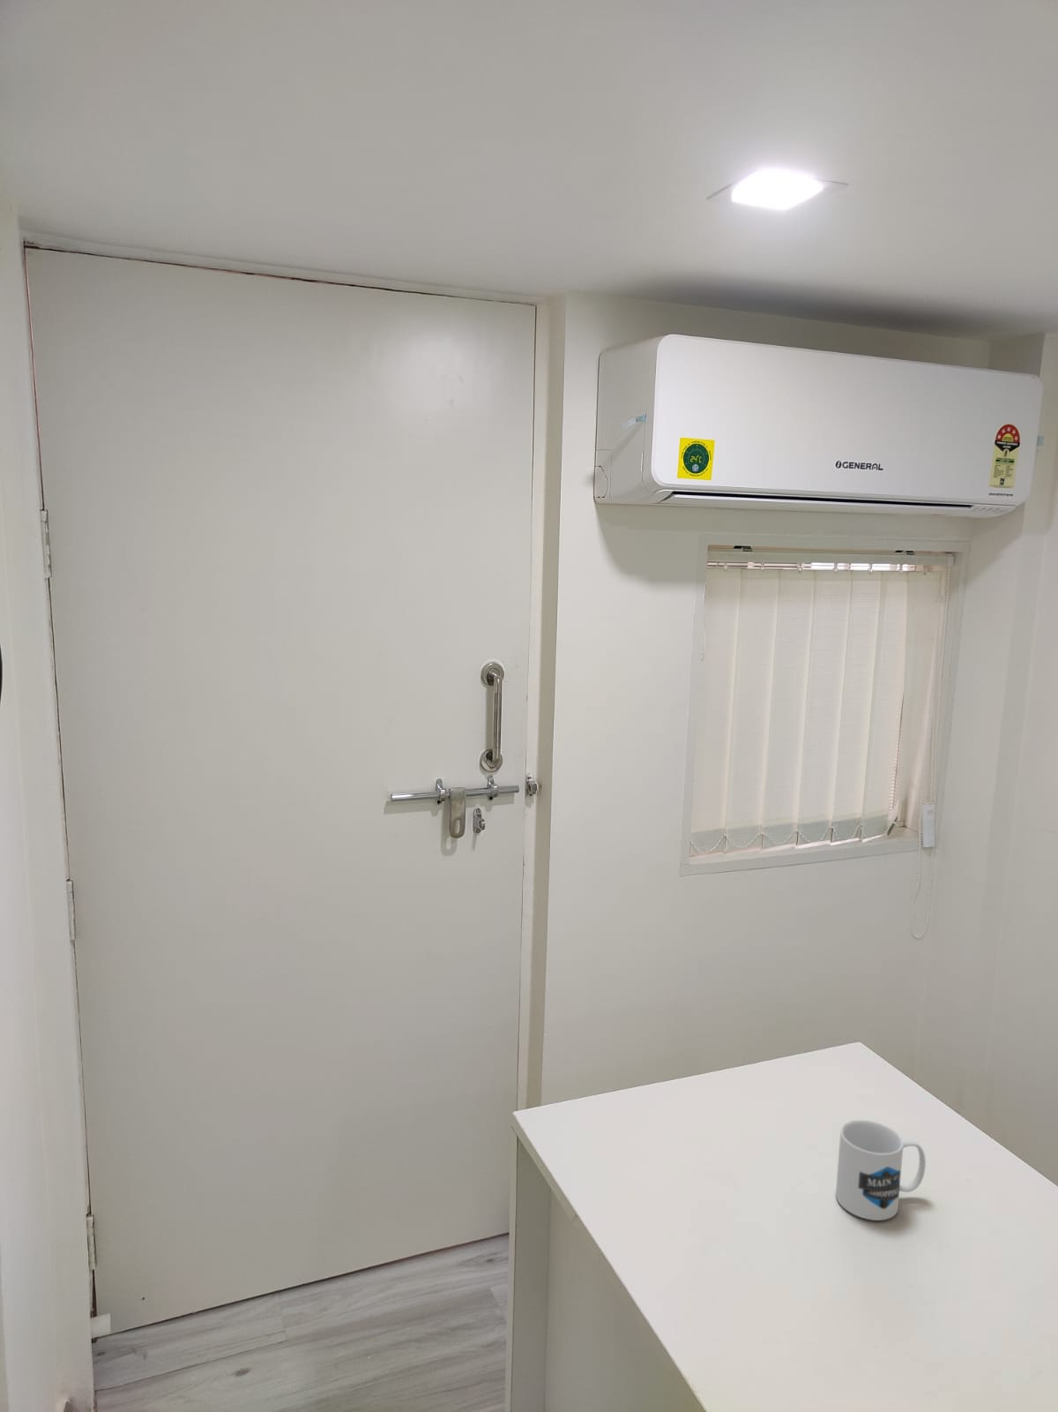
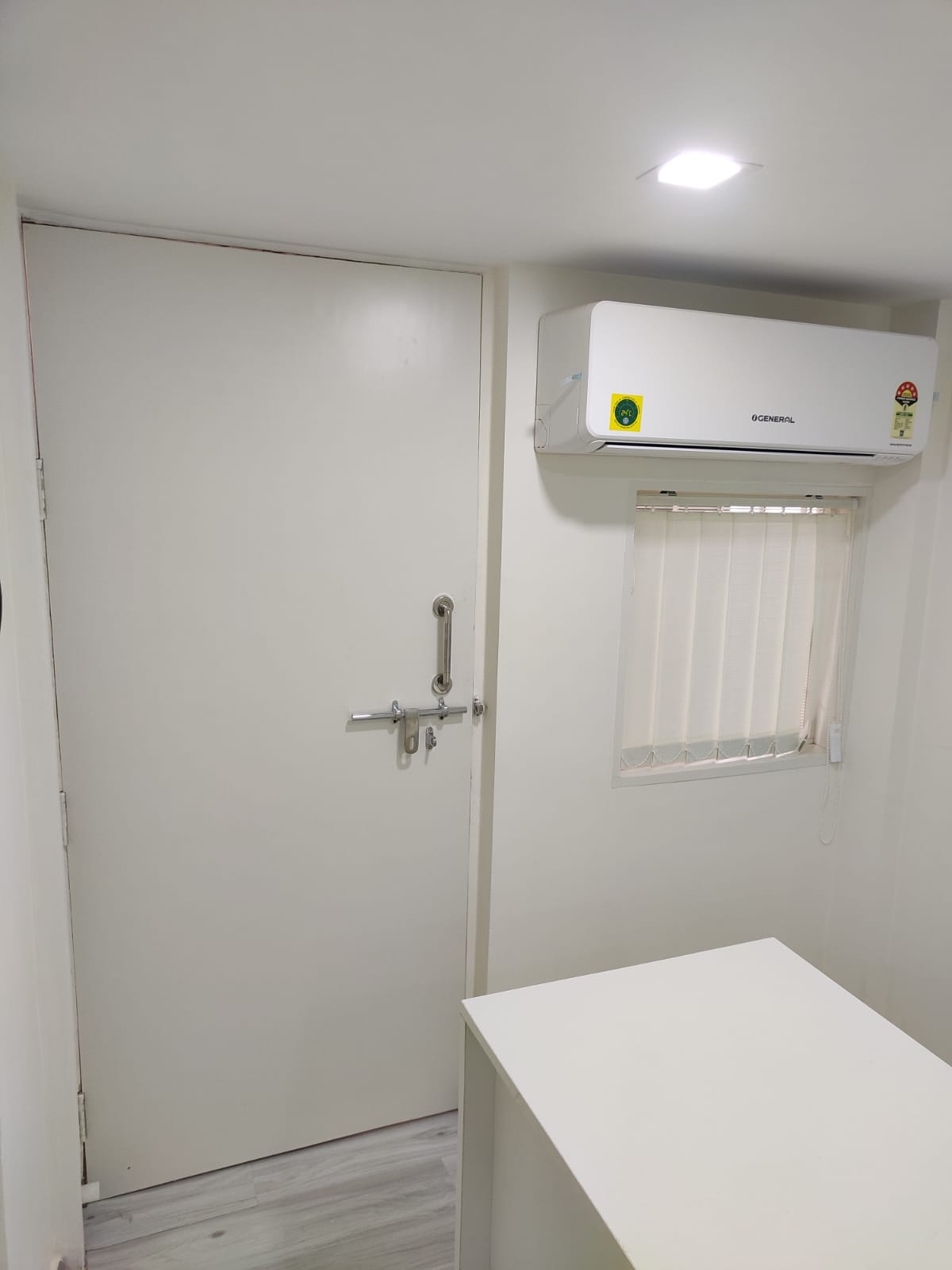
- mug (879, 1169)
